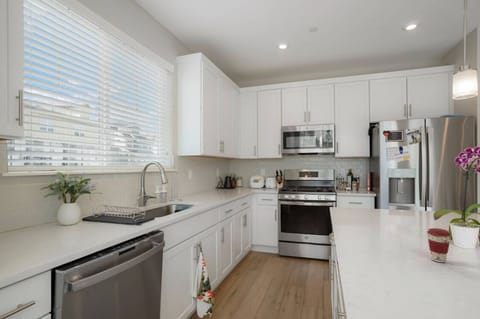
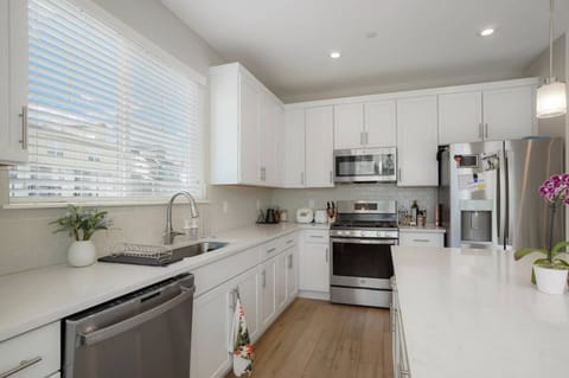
- coffee cup (438, 245)
